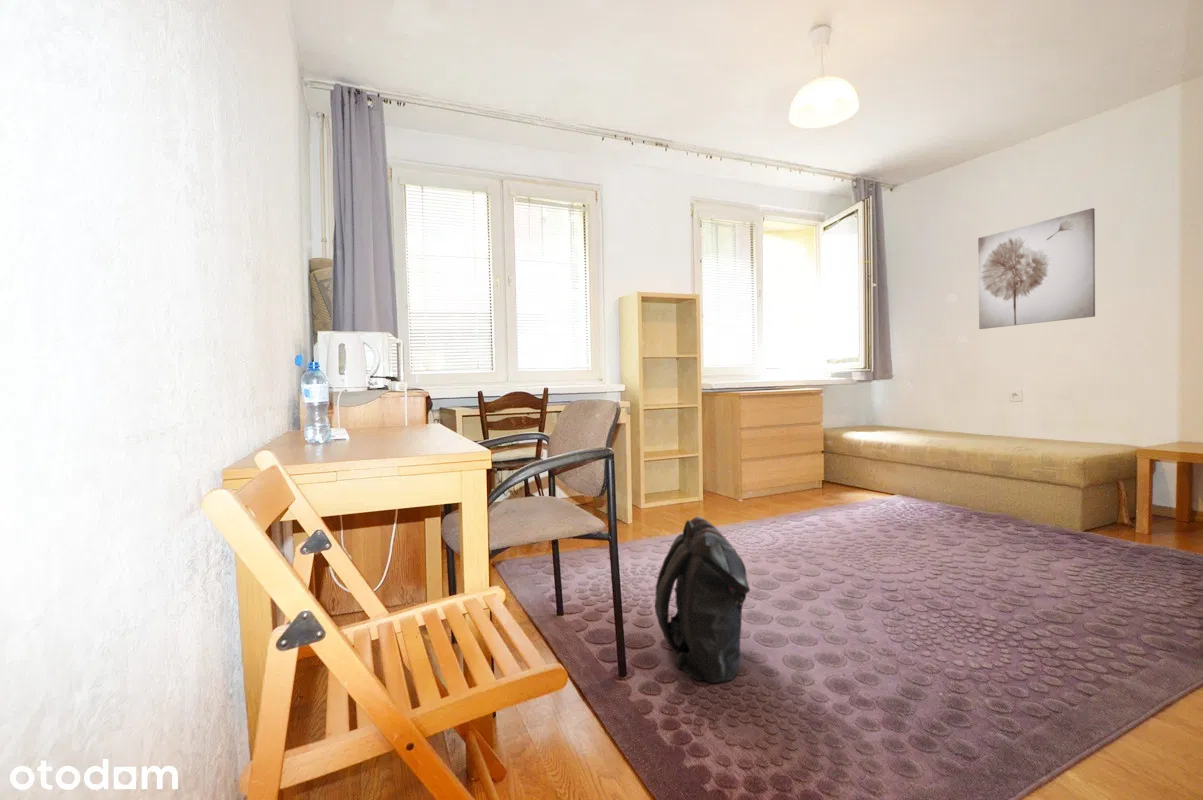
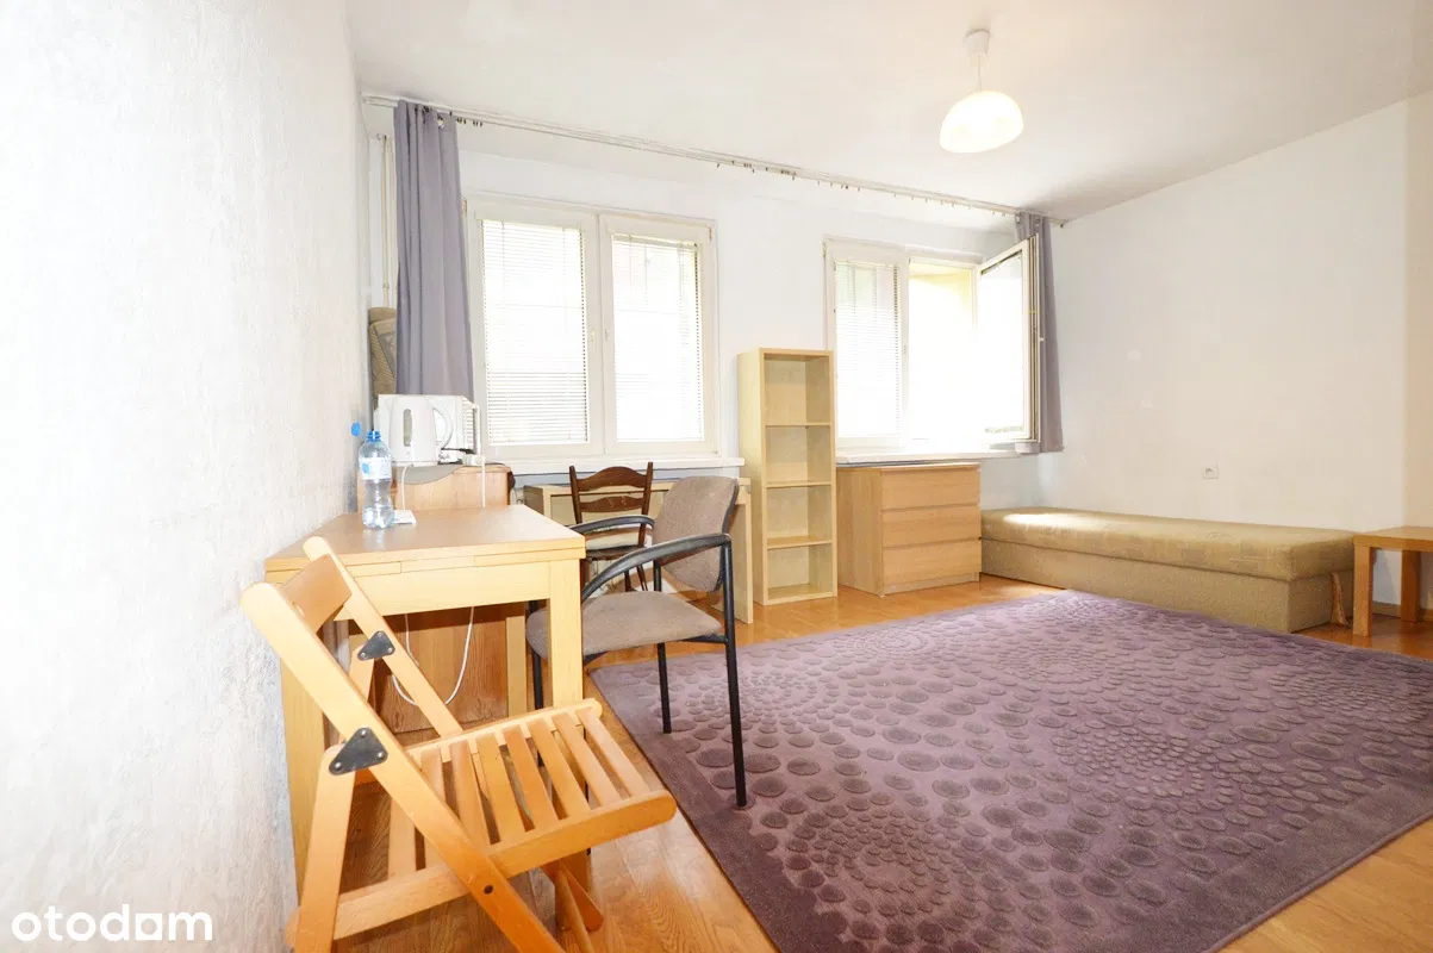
- wall art (1031, 274)
- backpack (700, 588)
